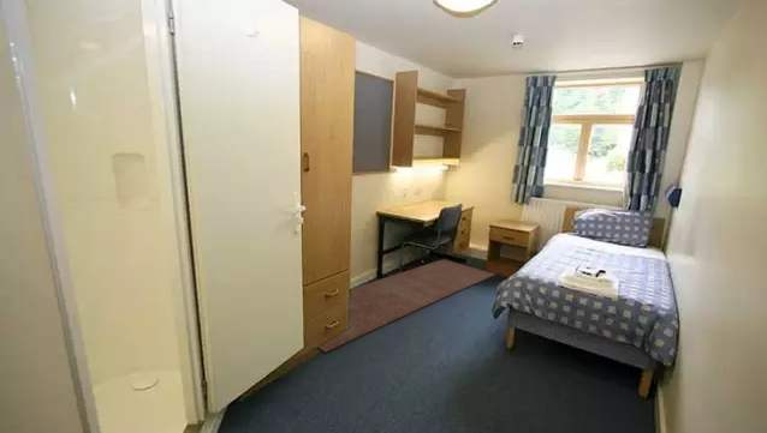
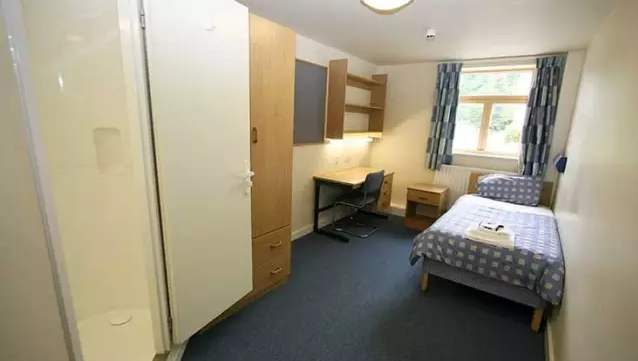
- rug (403, 290)
